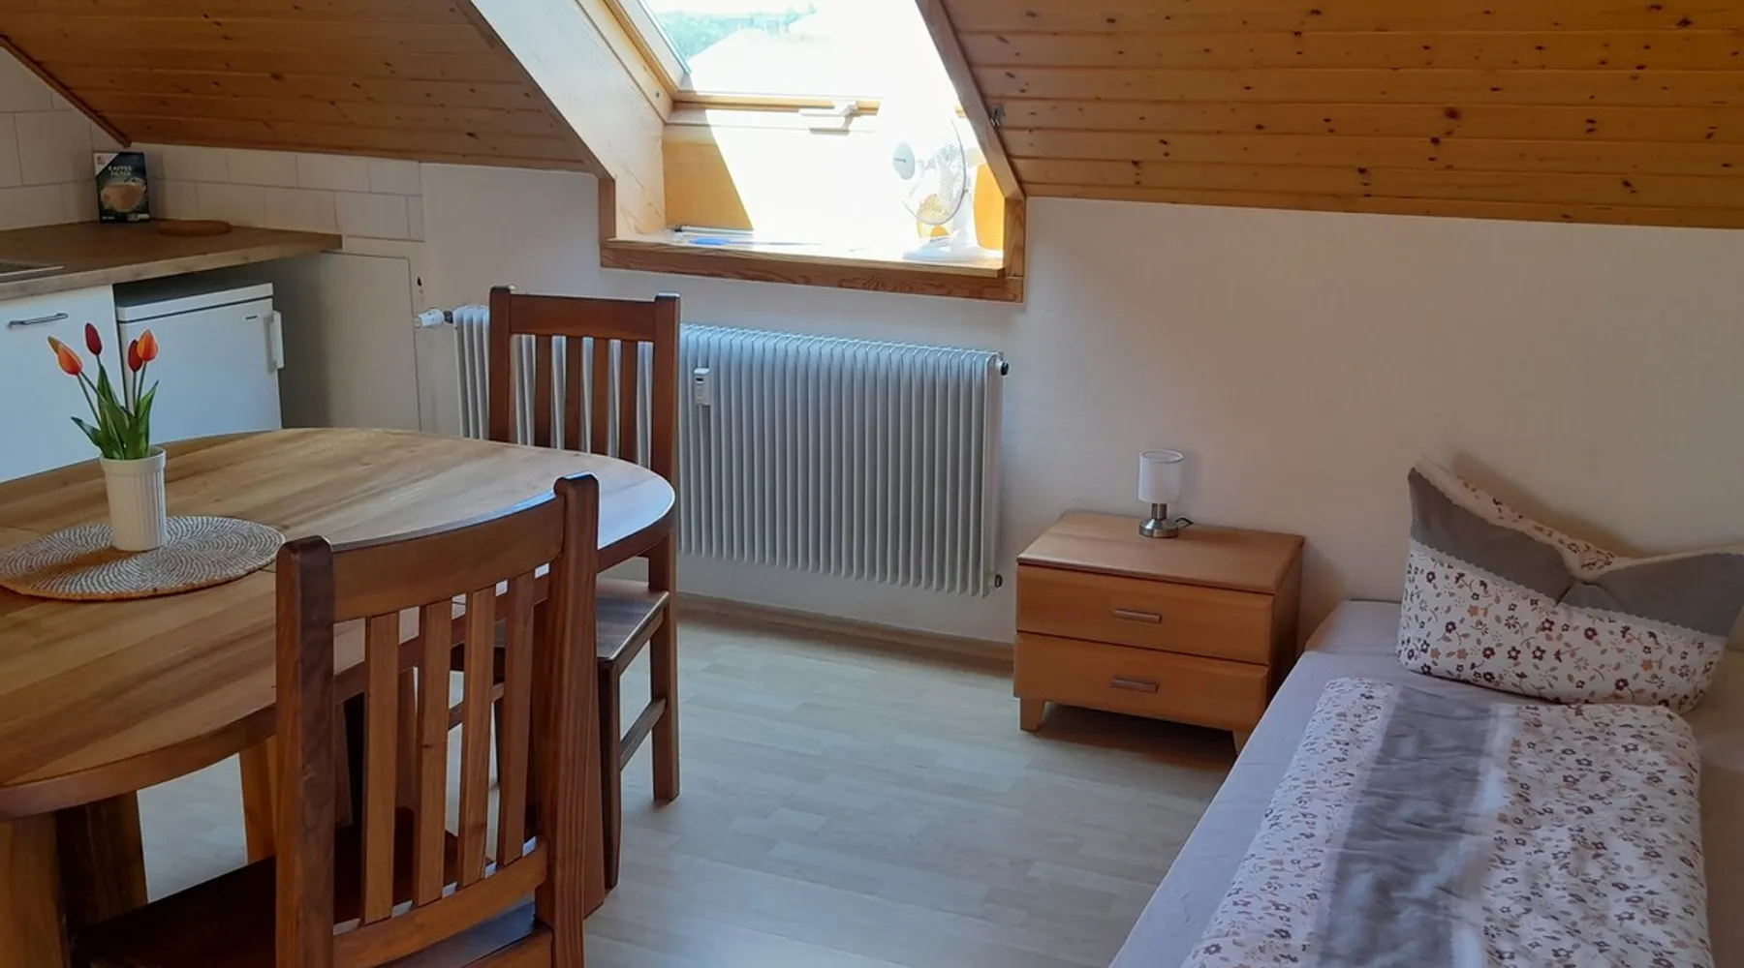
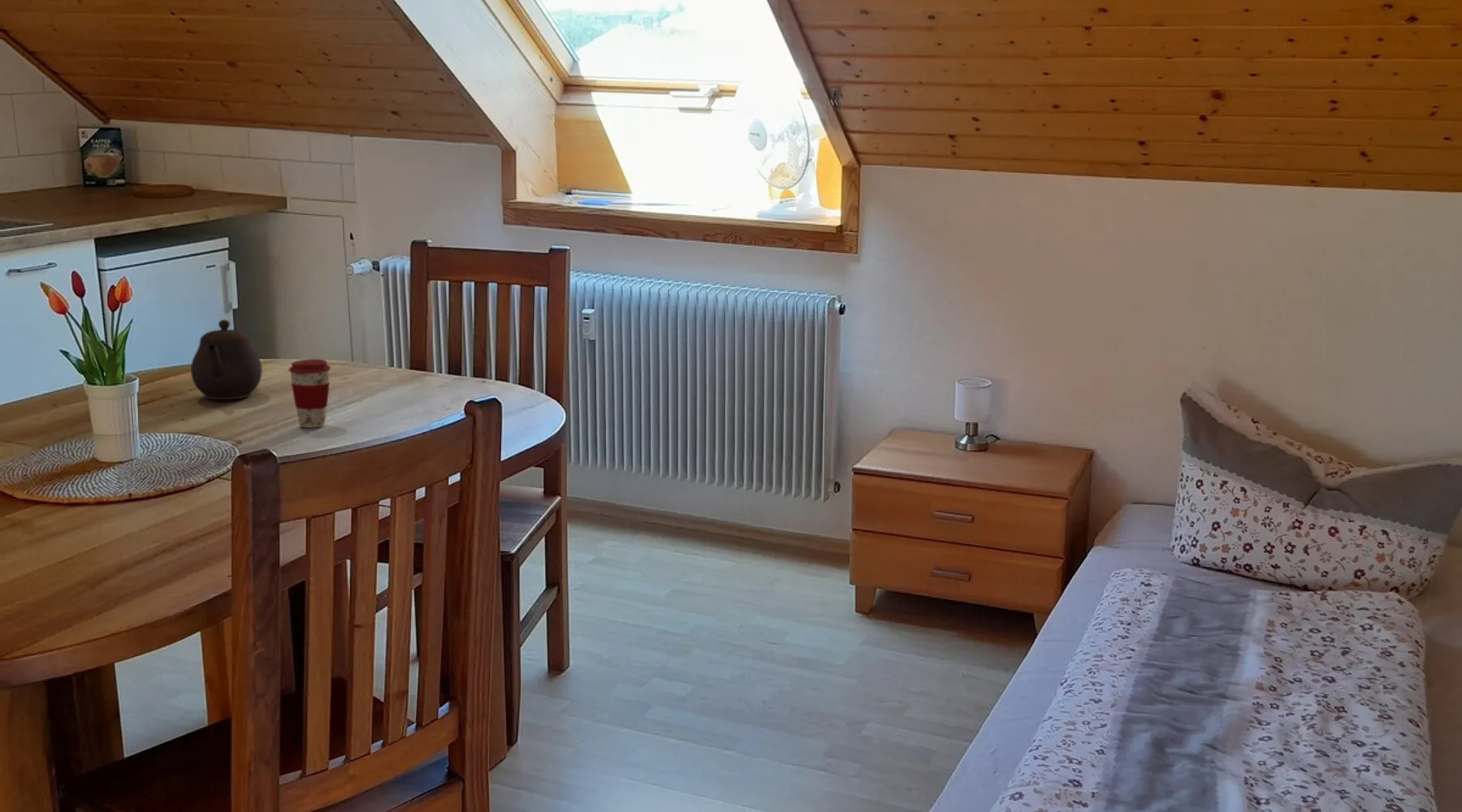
+ teapot (227, 357)
+ coffee cup (310, 393)
